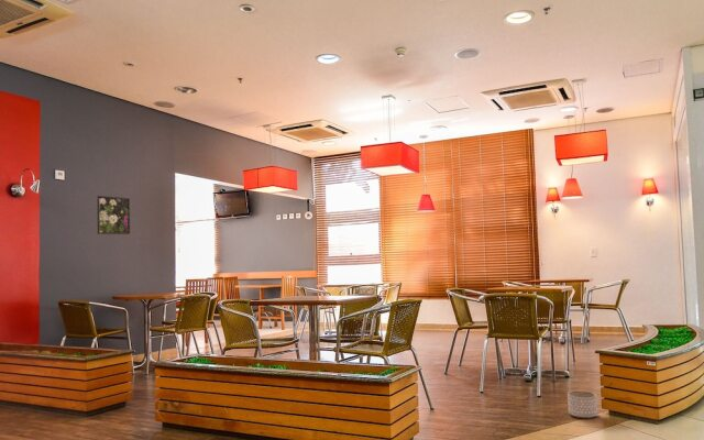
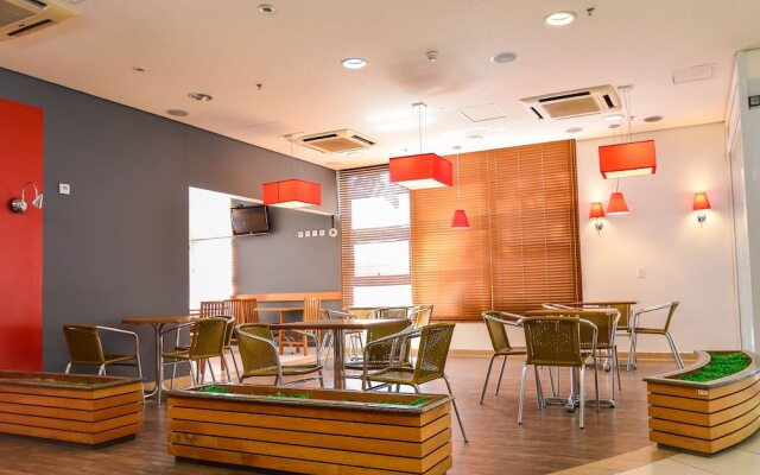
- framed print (113, 215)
- planter (582, 405)
